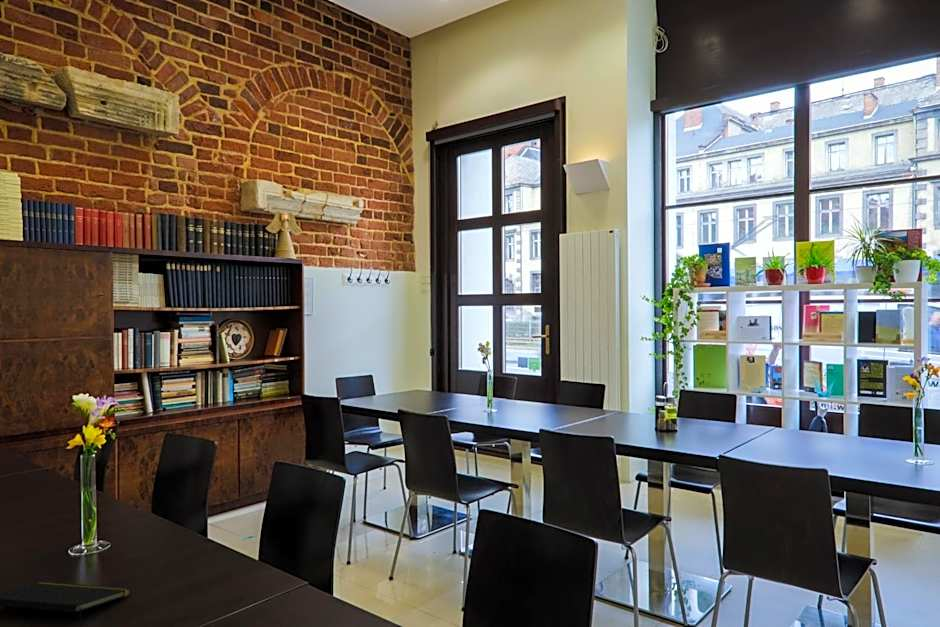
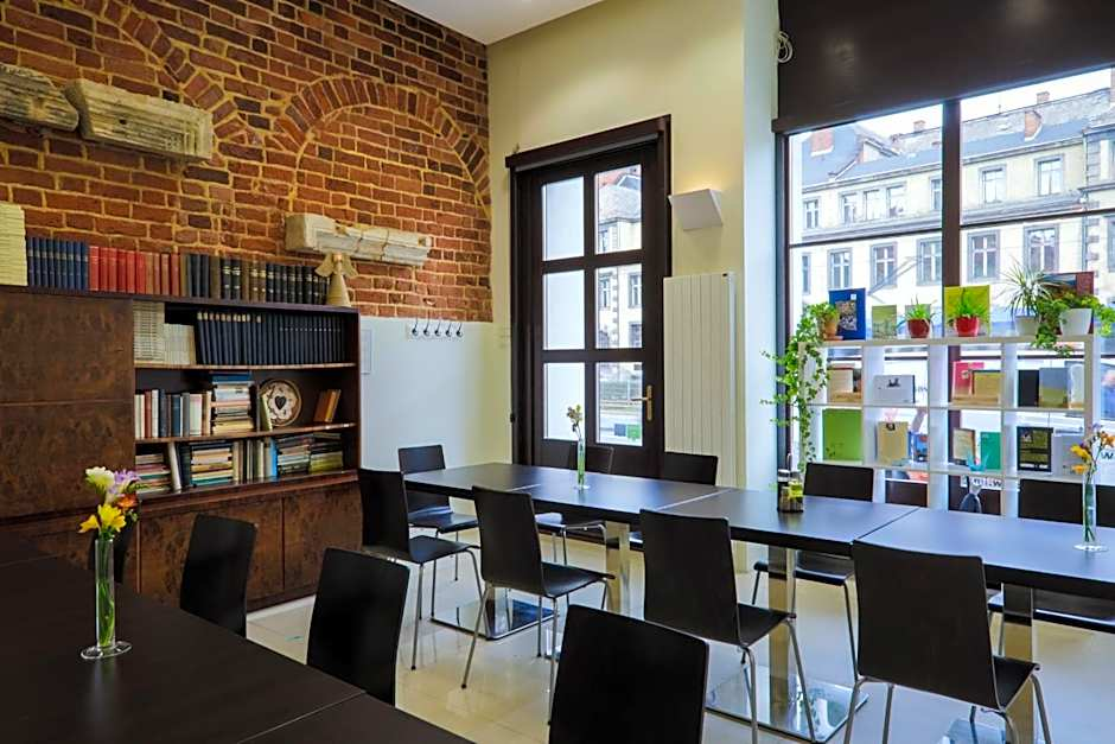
- notepad (59, 596)
